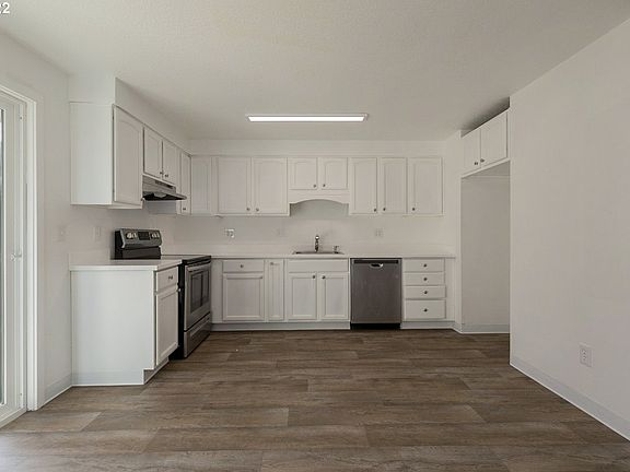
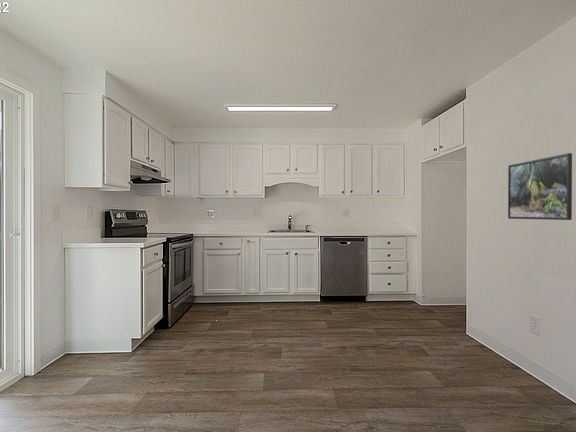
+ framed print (536, 189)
